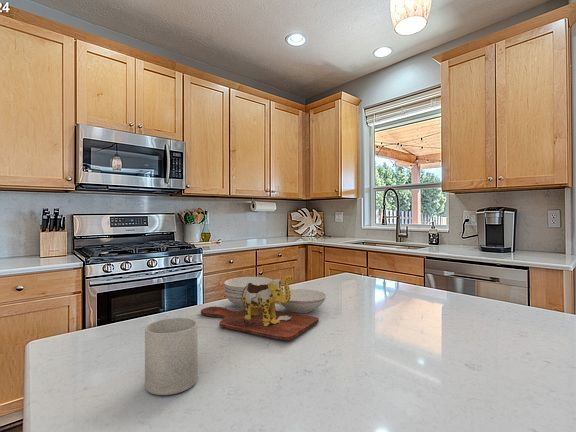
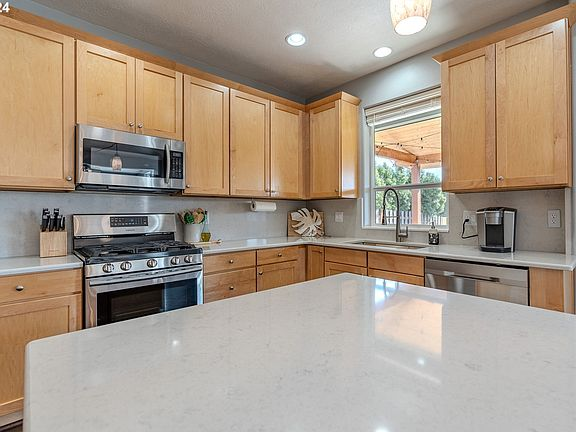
- mug (174, 349)
- cutting board (268, 290)
